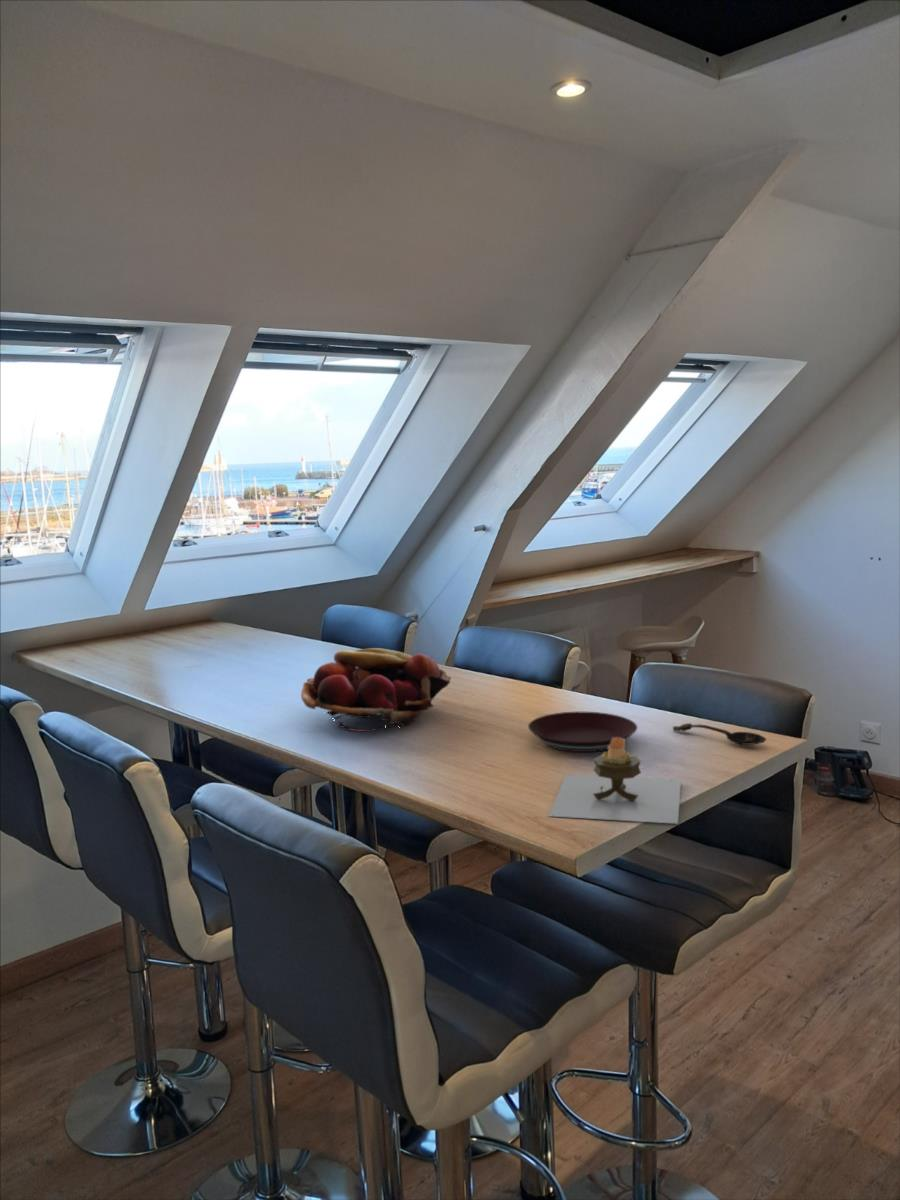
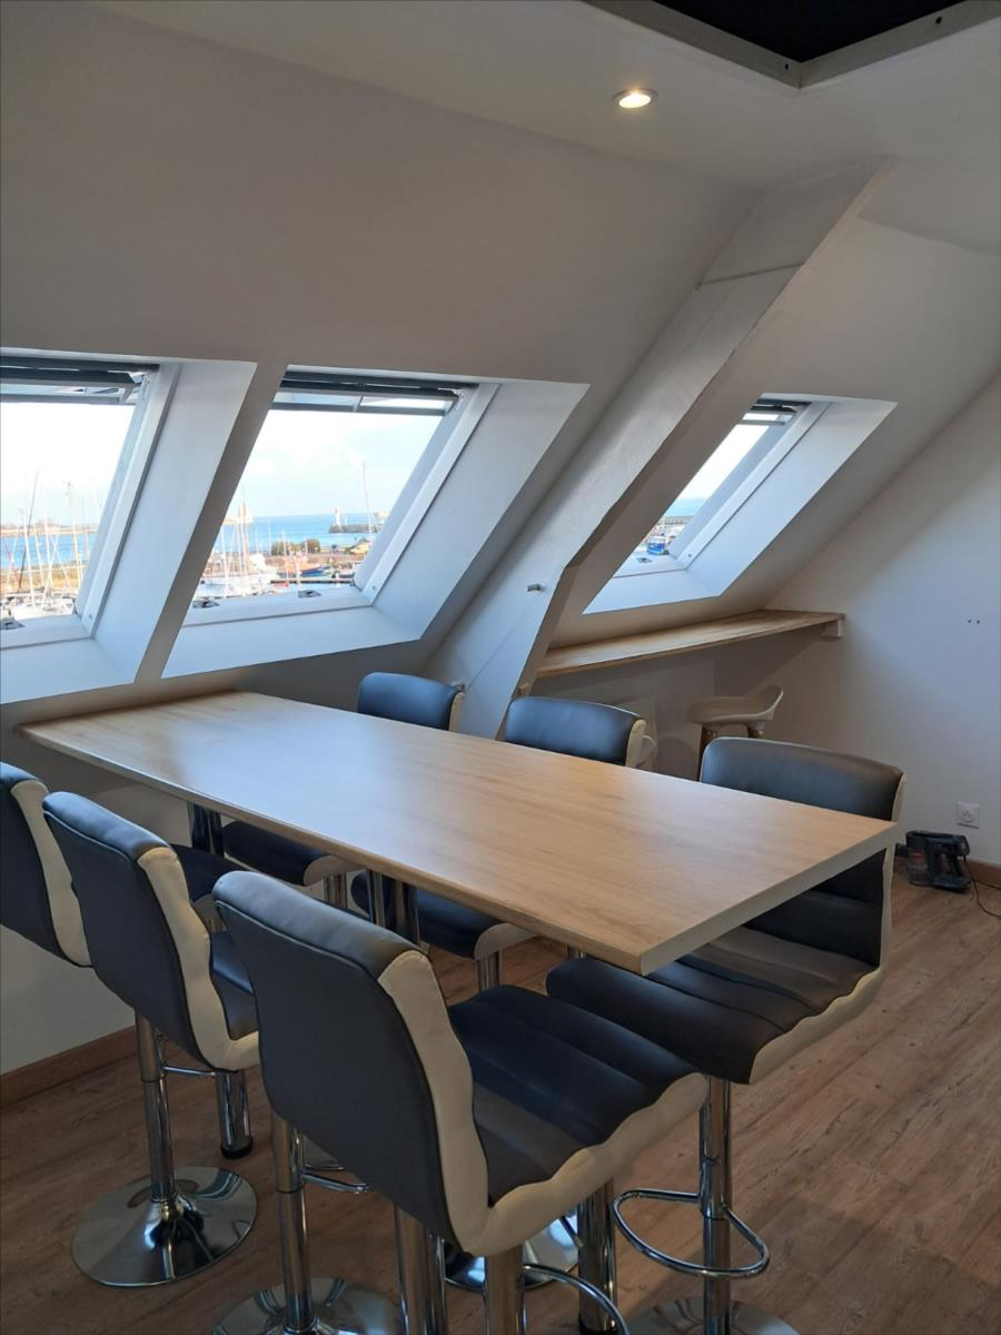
- candle (617, 767)
- fruit basket (373, 683)
- spoon (718, 731)
- plate (582, 733)
